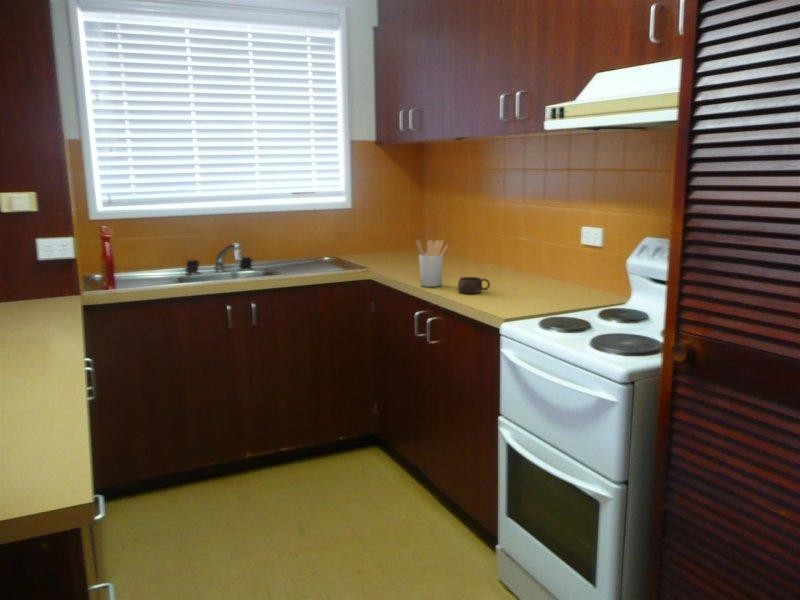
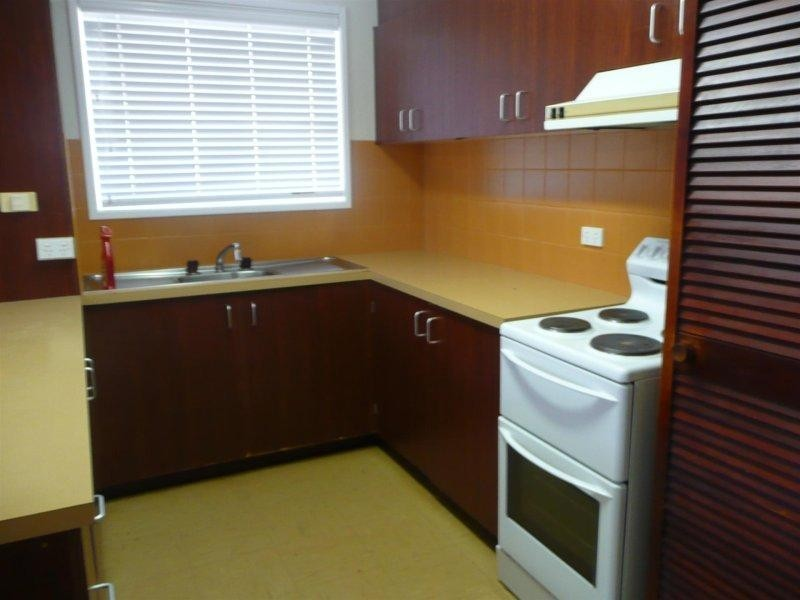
- utensil holder (432, 261)
- cup (473, 285)
